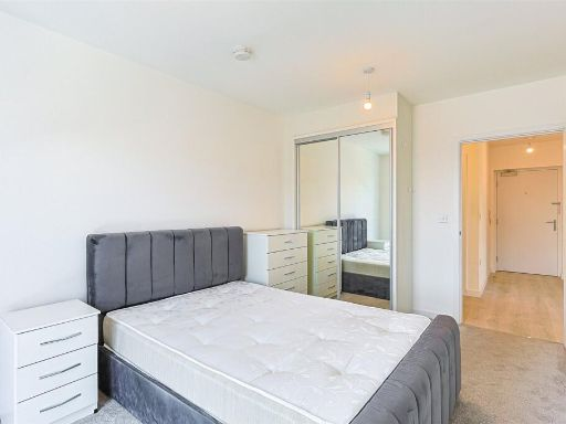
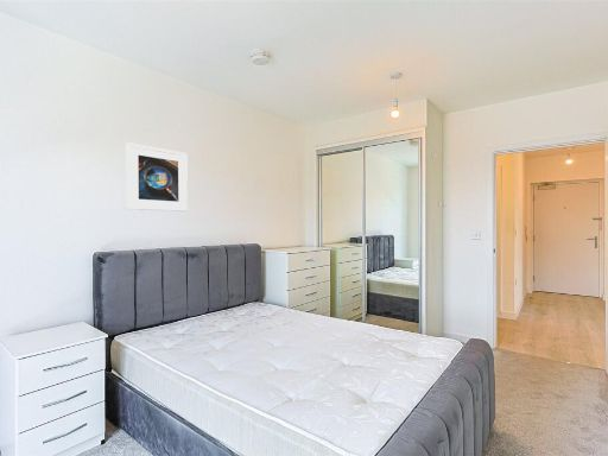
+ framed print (158, 179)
